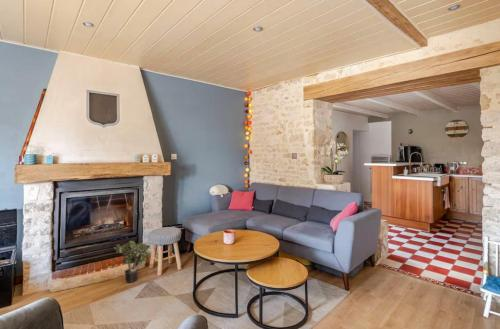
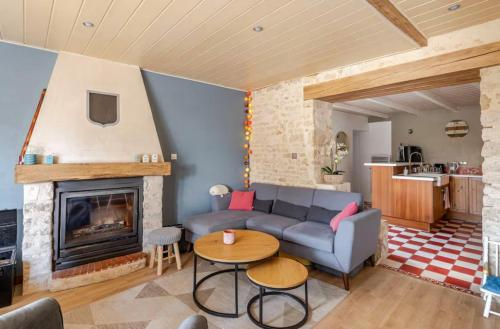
- potted plant (133, 260)
